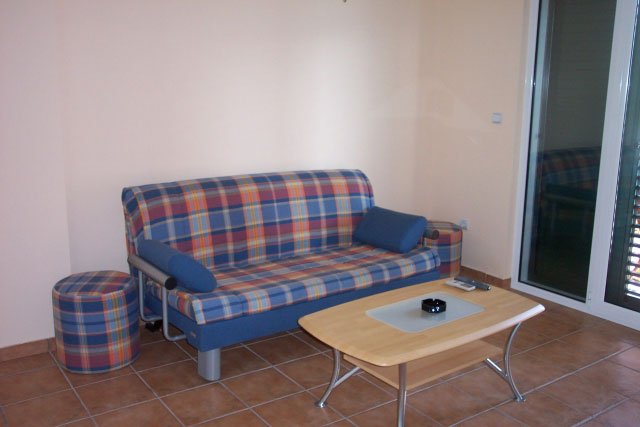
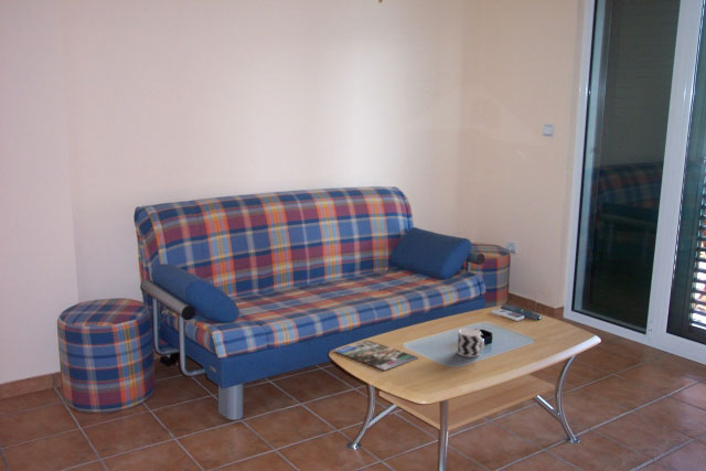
+ magazine (375, 354)
+ cup (472, 343)
